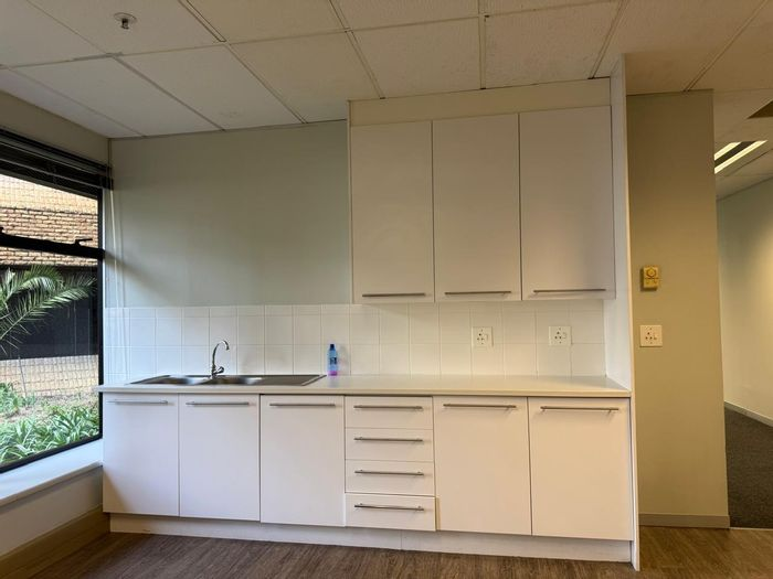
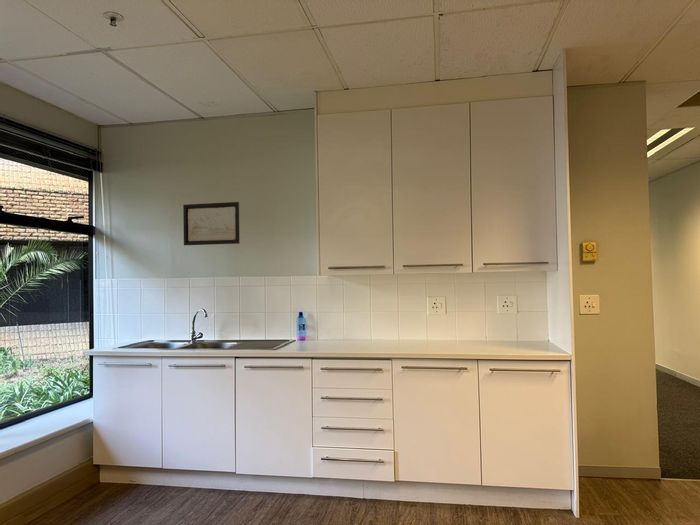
+ wall art (211, 223)
